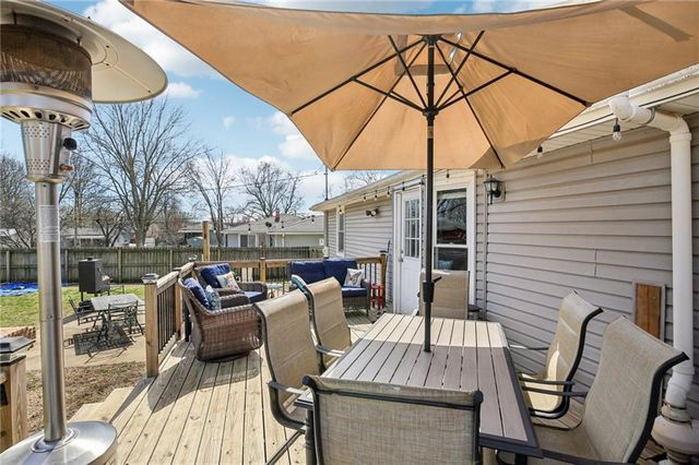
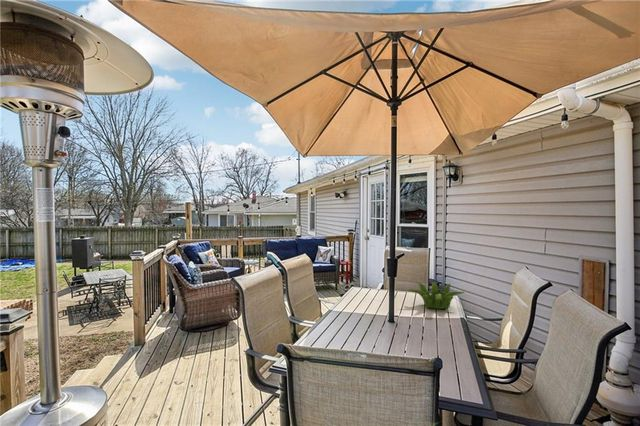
+ plant (436, 297)
